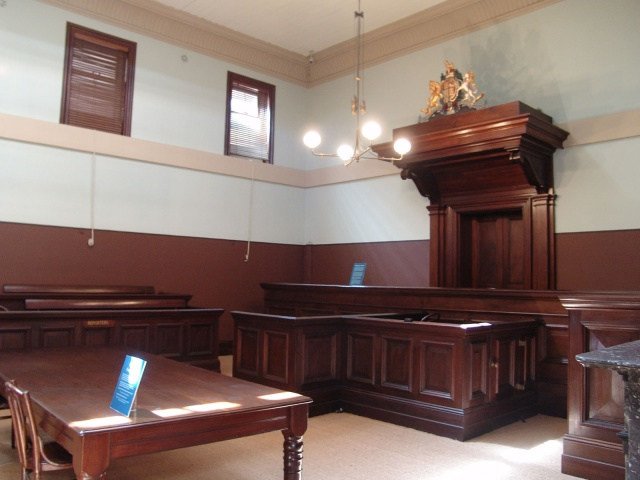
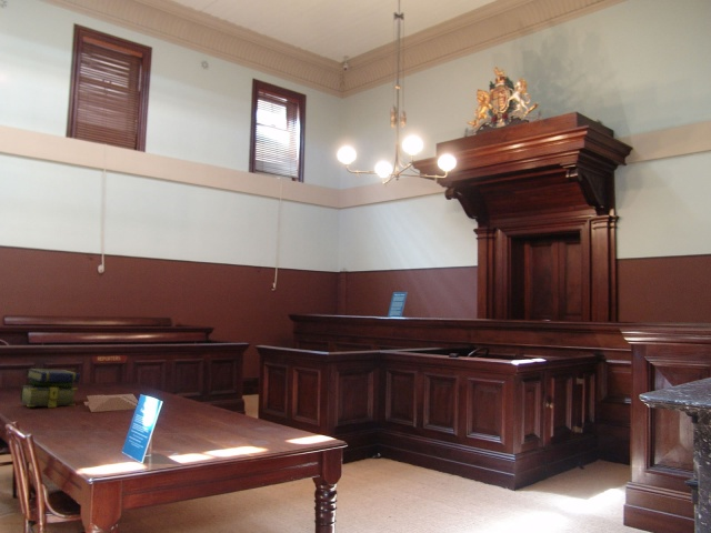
+ papers (111, 402)
+ stack of books (50, 386)
